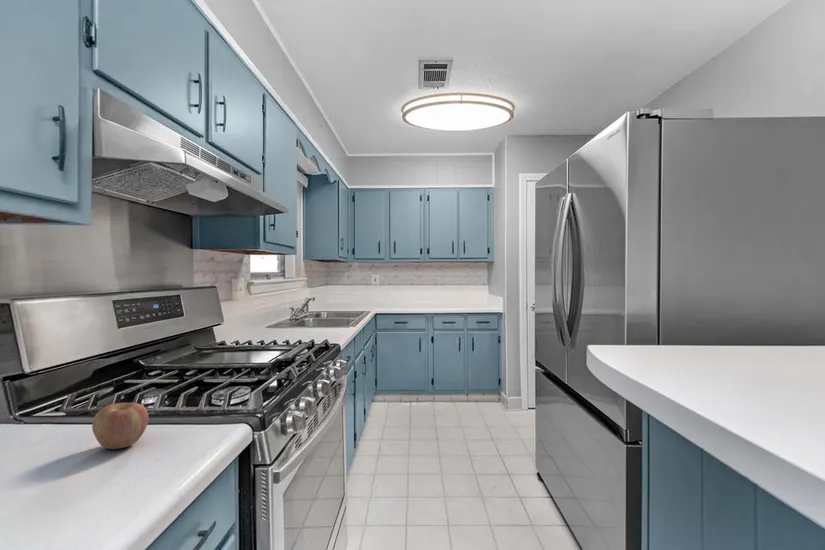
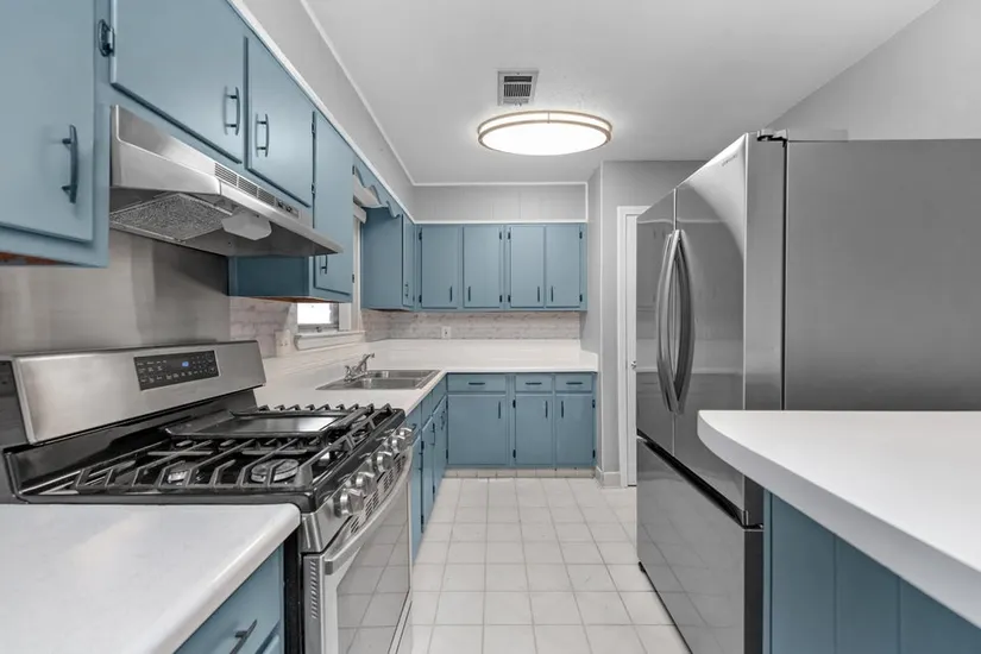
- apple (120, 425)
